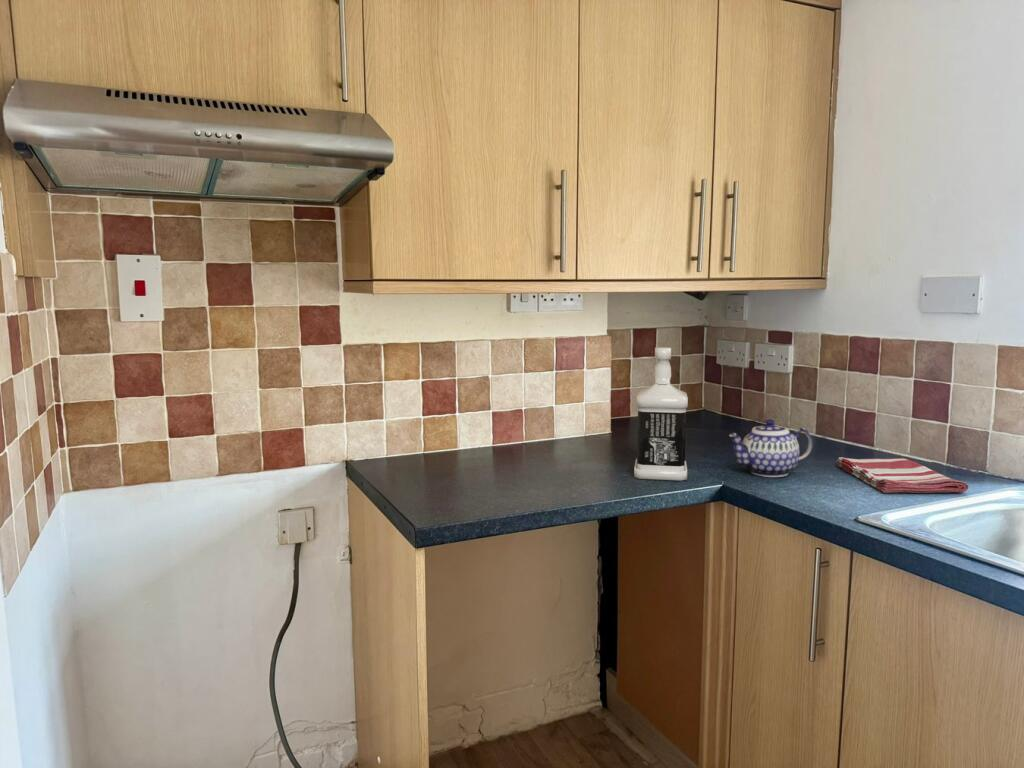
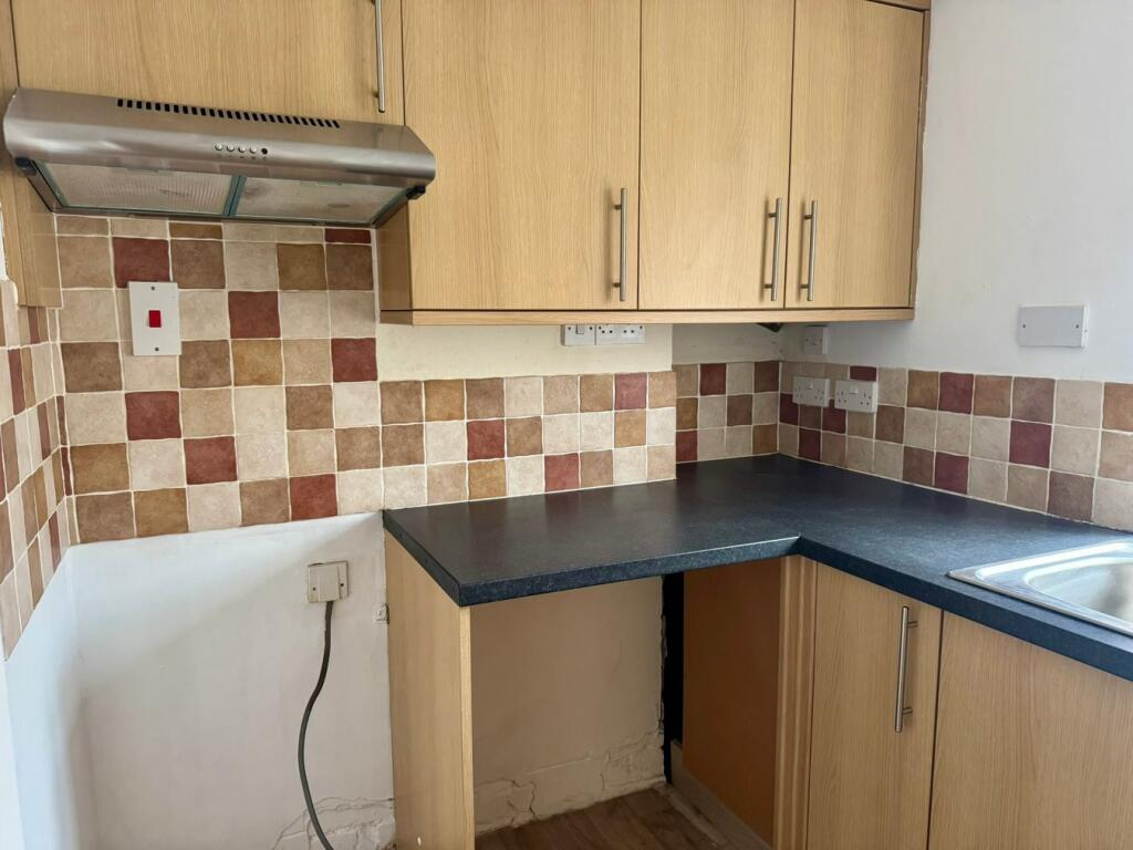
- dish towel (897, 472)
- teapot (770, 446)
- bottle (661, 411)
